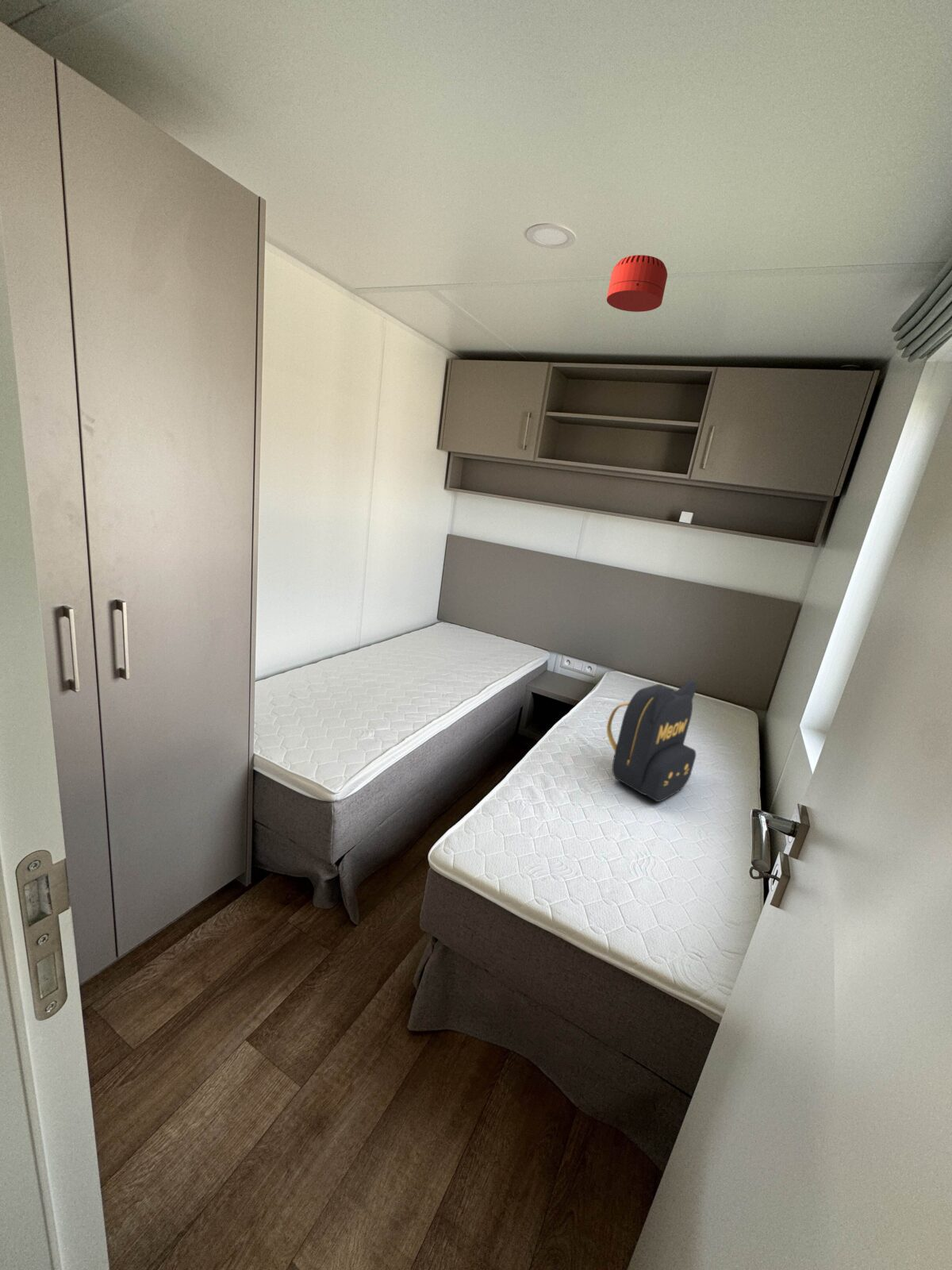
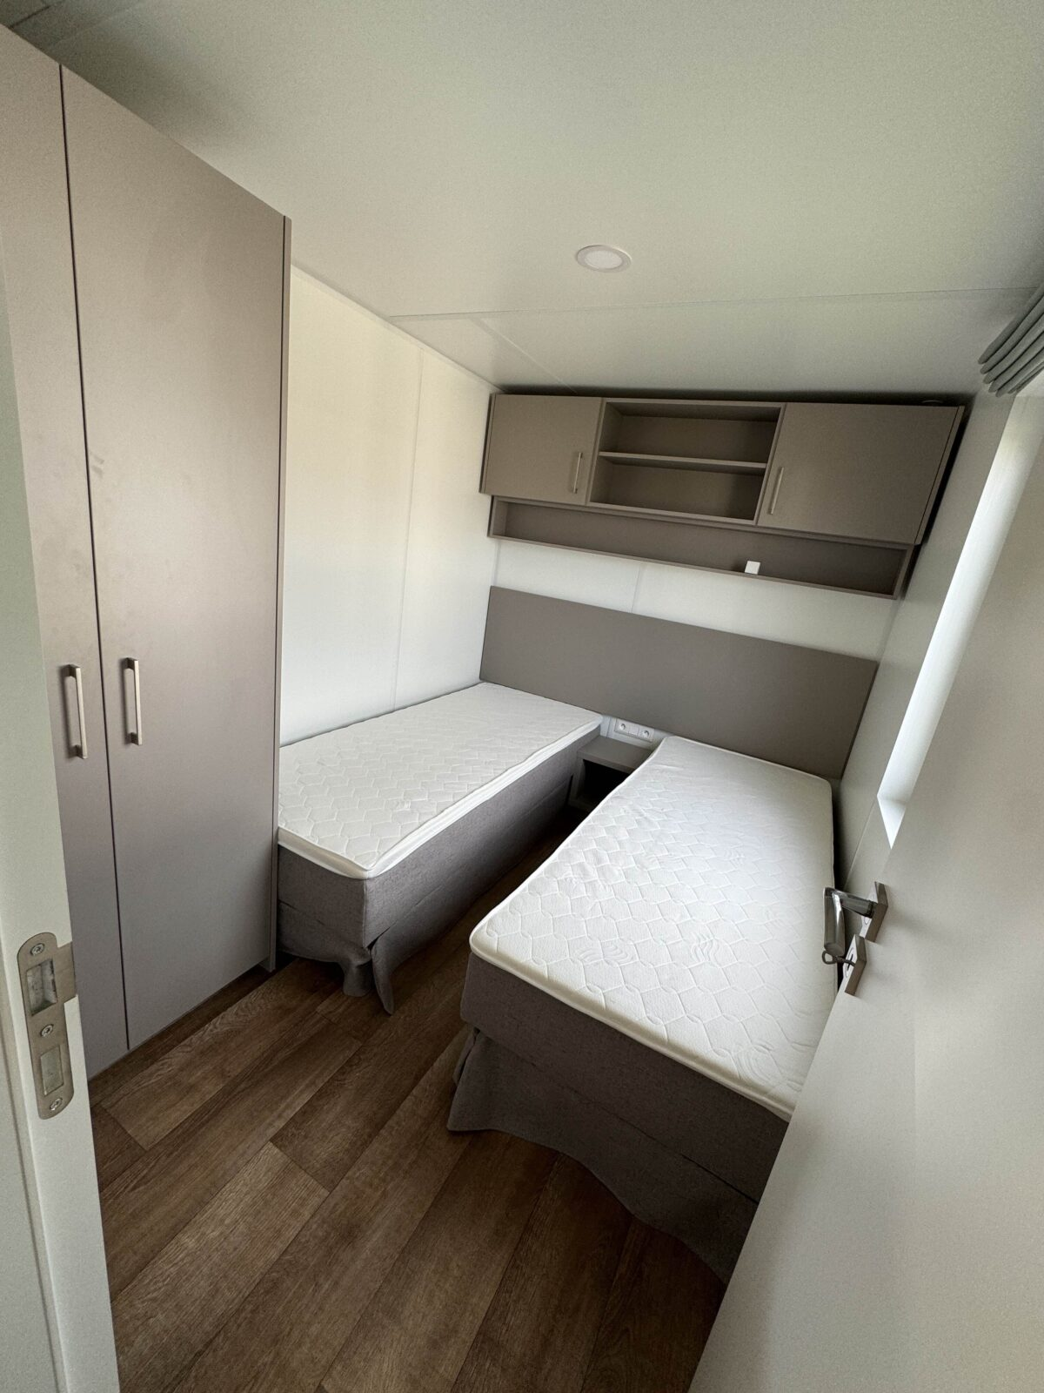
- smoke detector (637, 283)
- backpack (651, 730)
